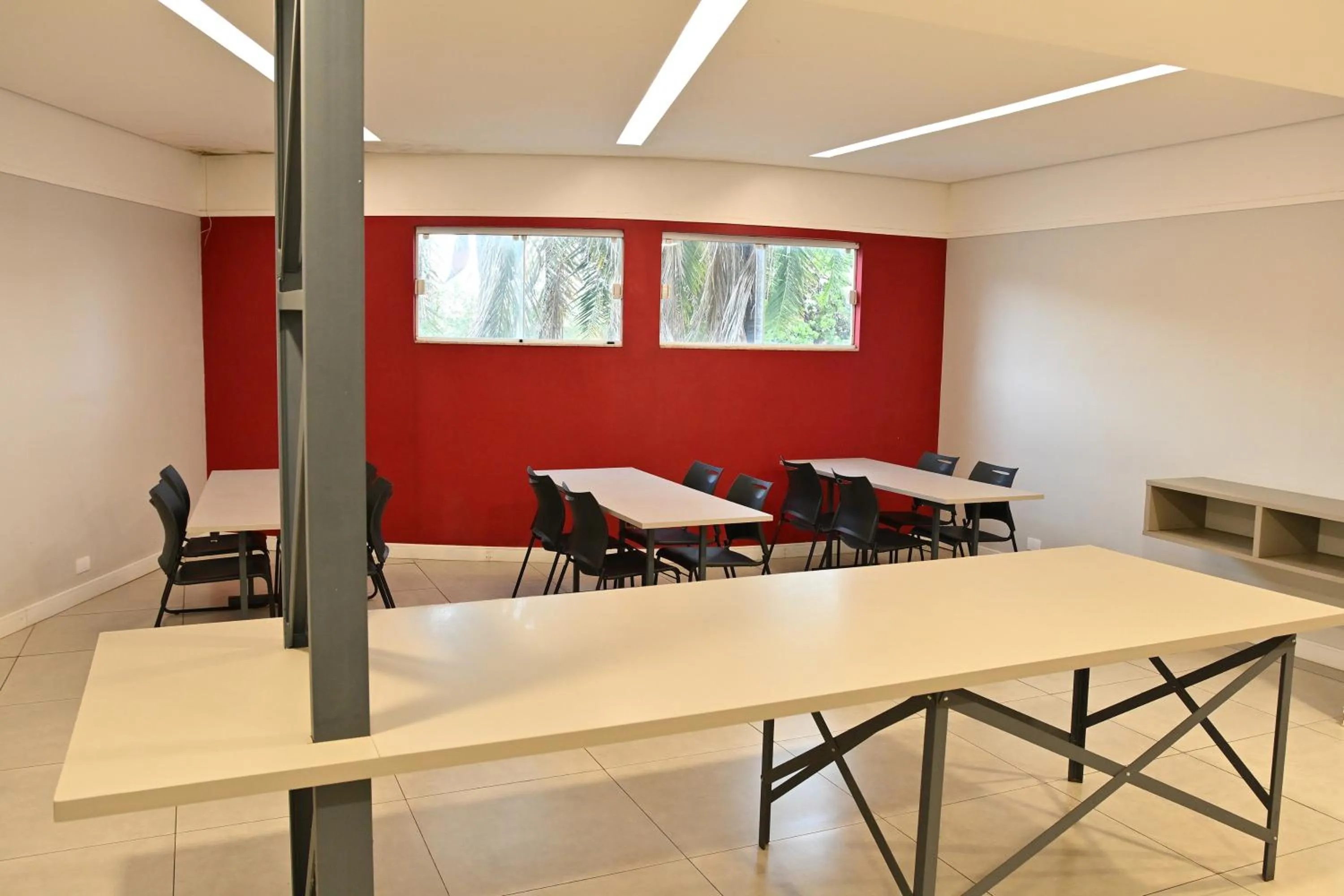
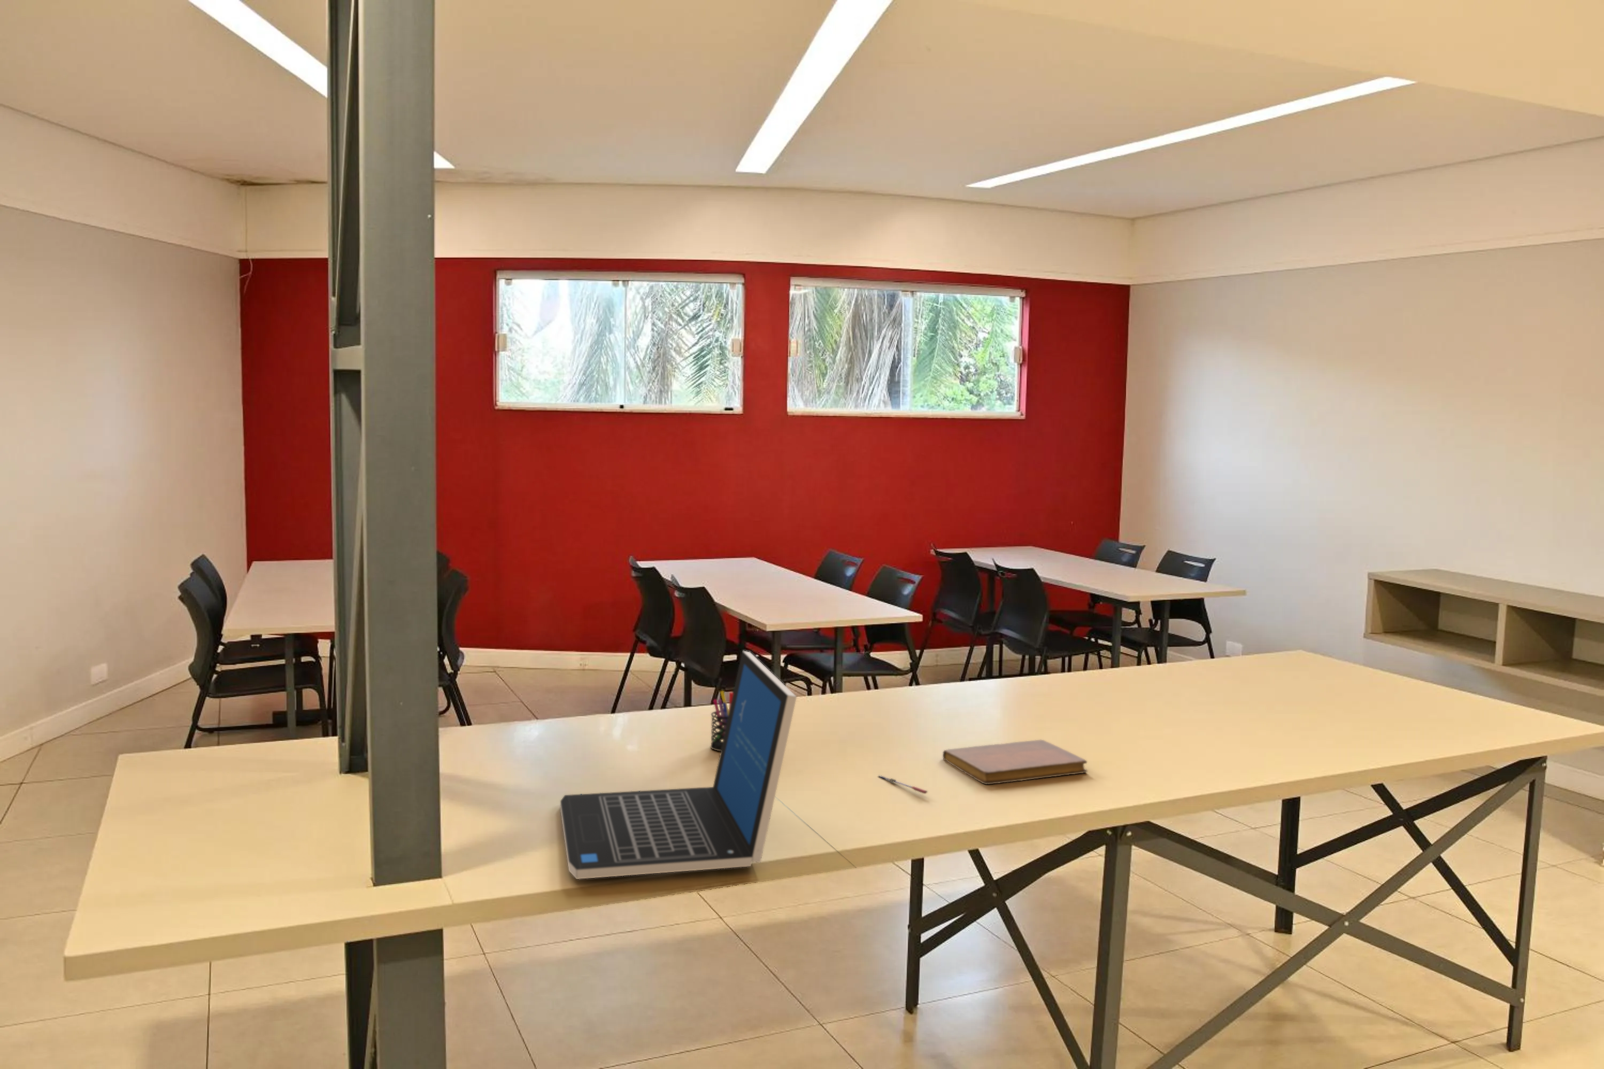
+ laptop (670, 789)
+ pen holder (728, 717)
+ pen (901, 783)
+ notebook (1014, 760)
